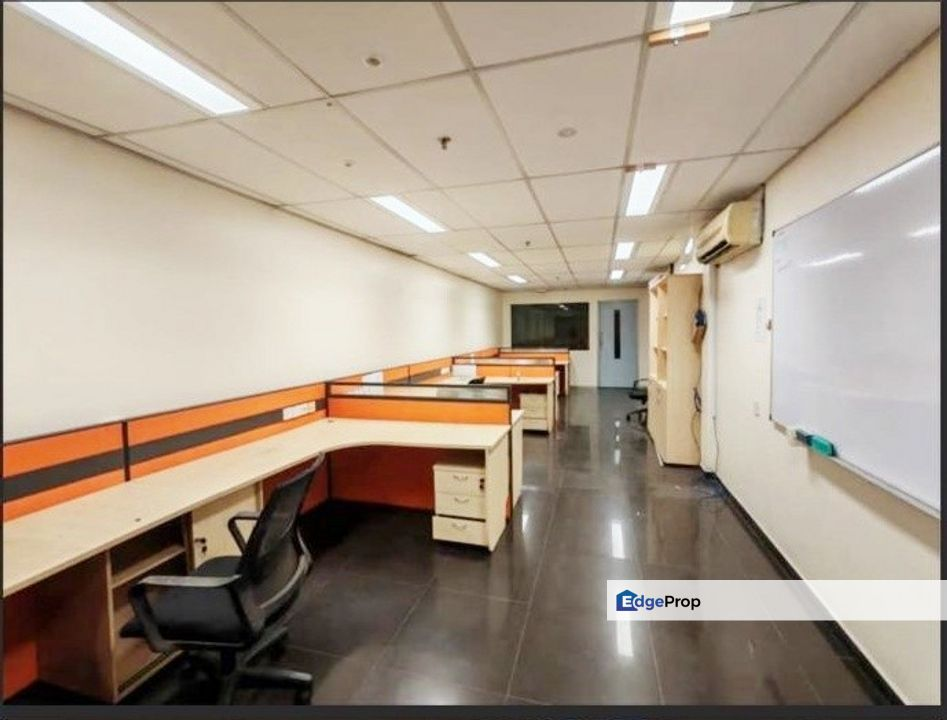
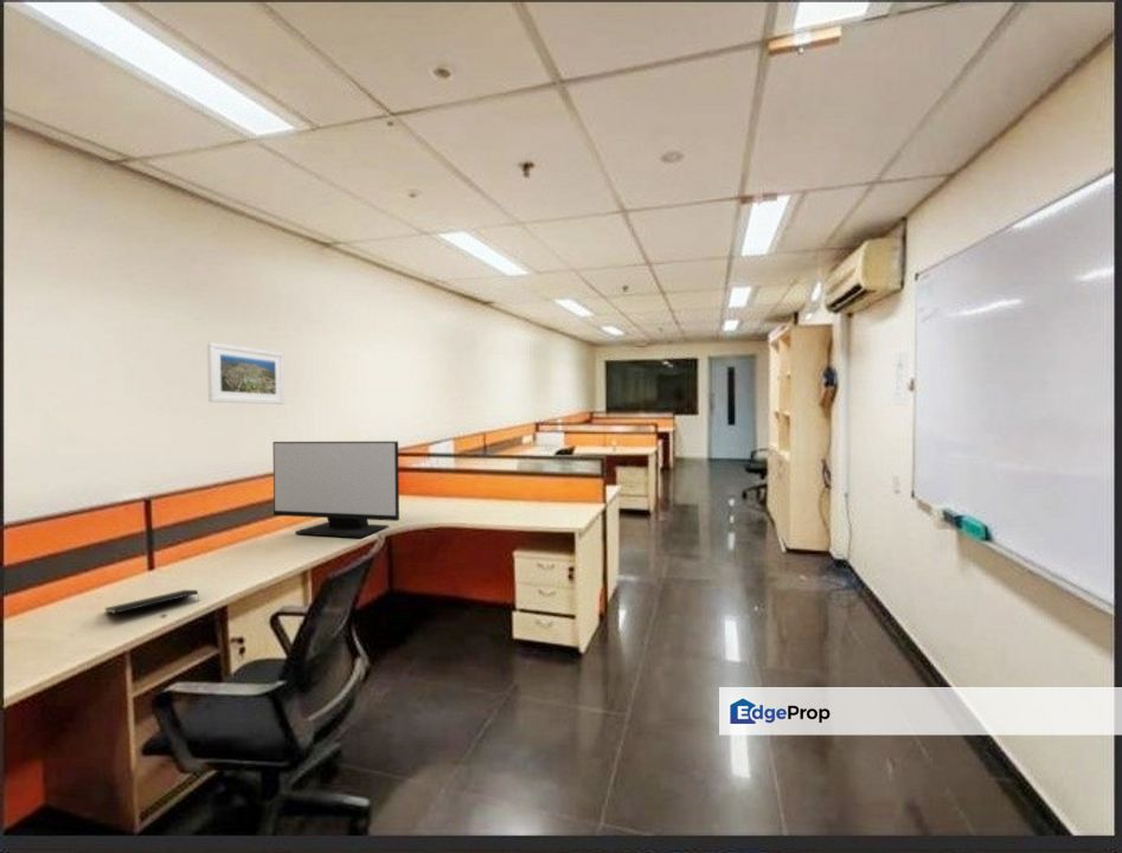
+ monitor (341, 486)
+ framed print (249, 374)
+ notepad (152, 601)
